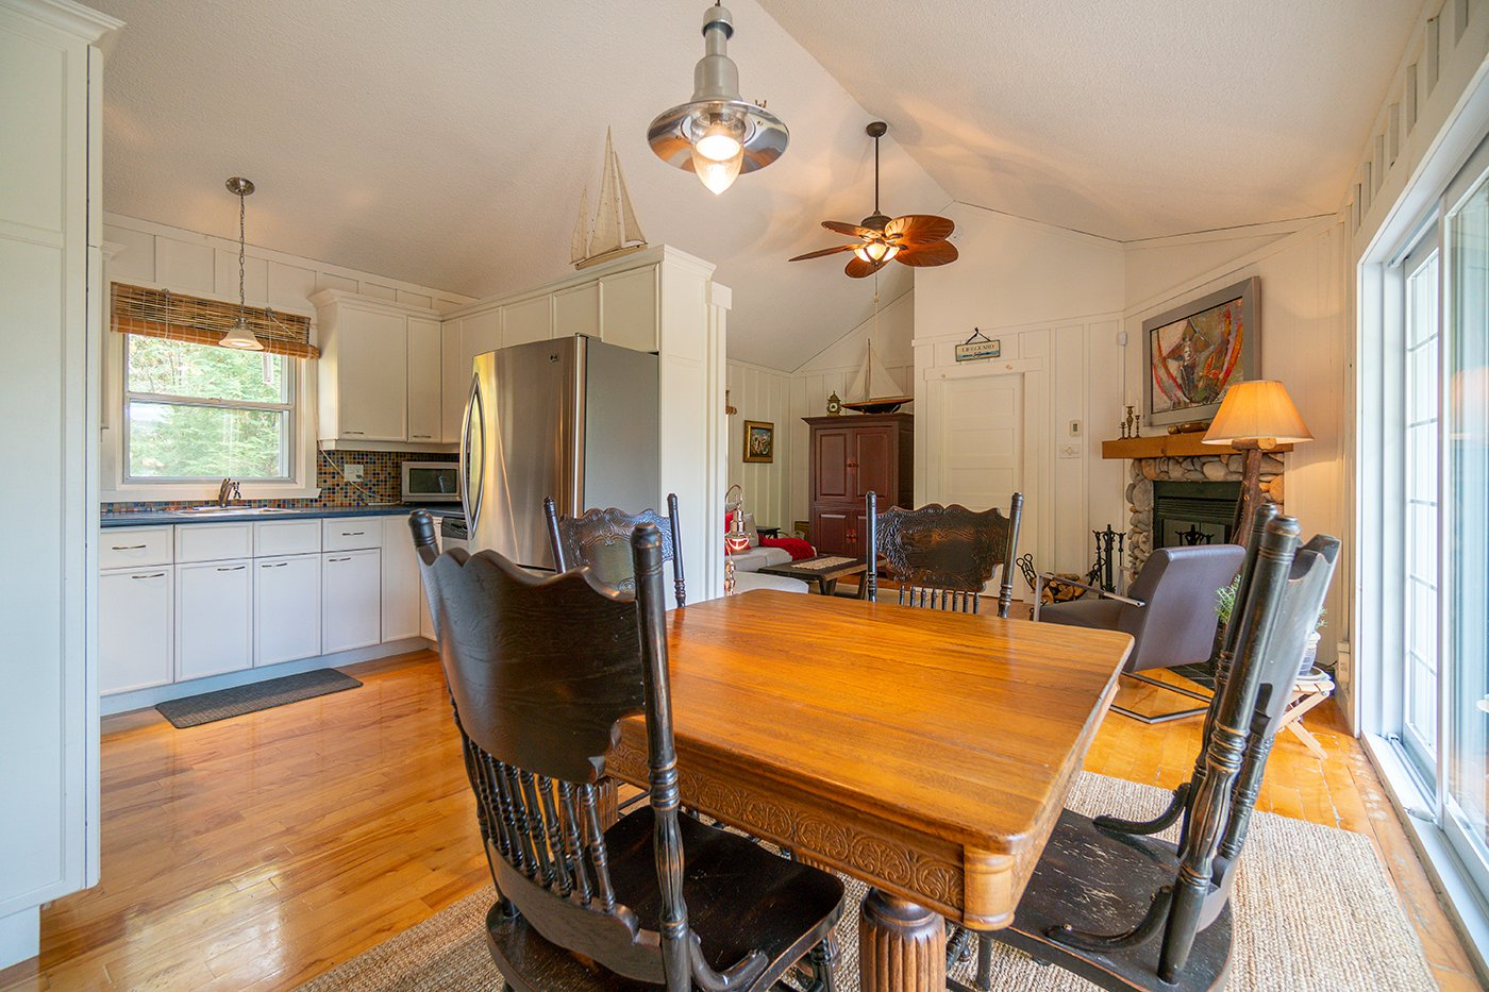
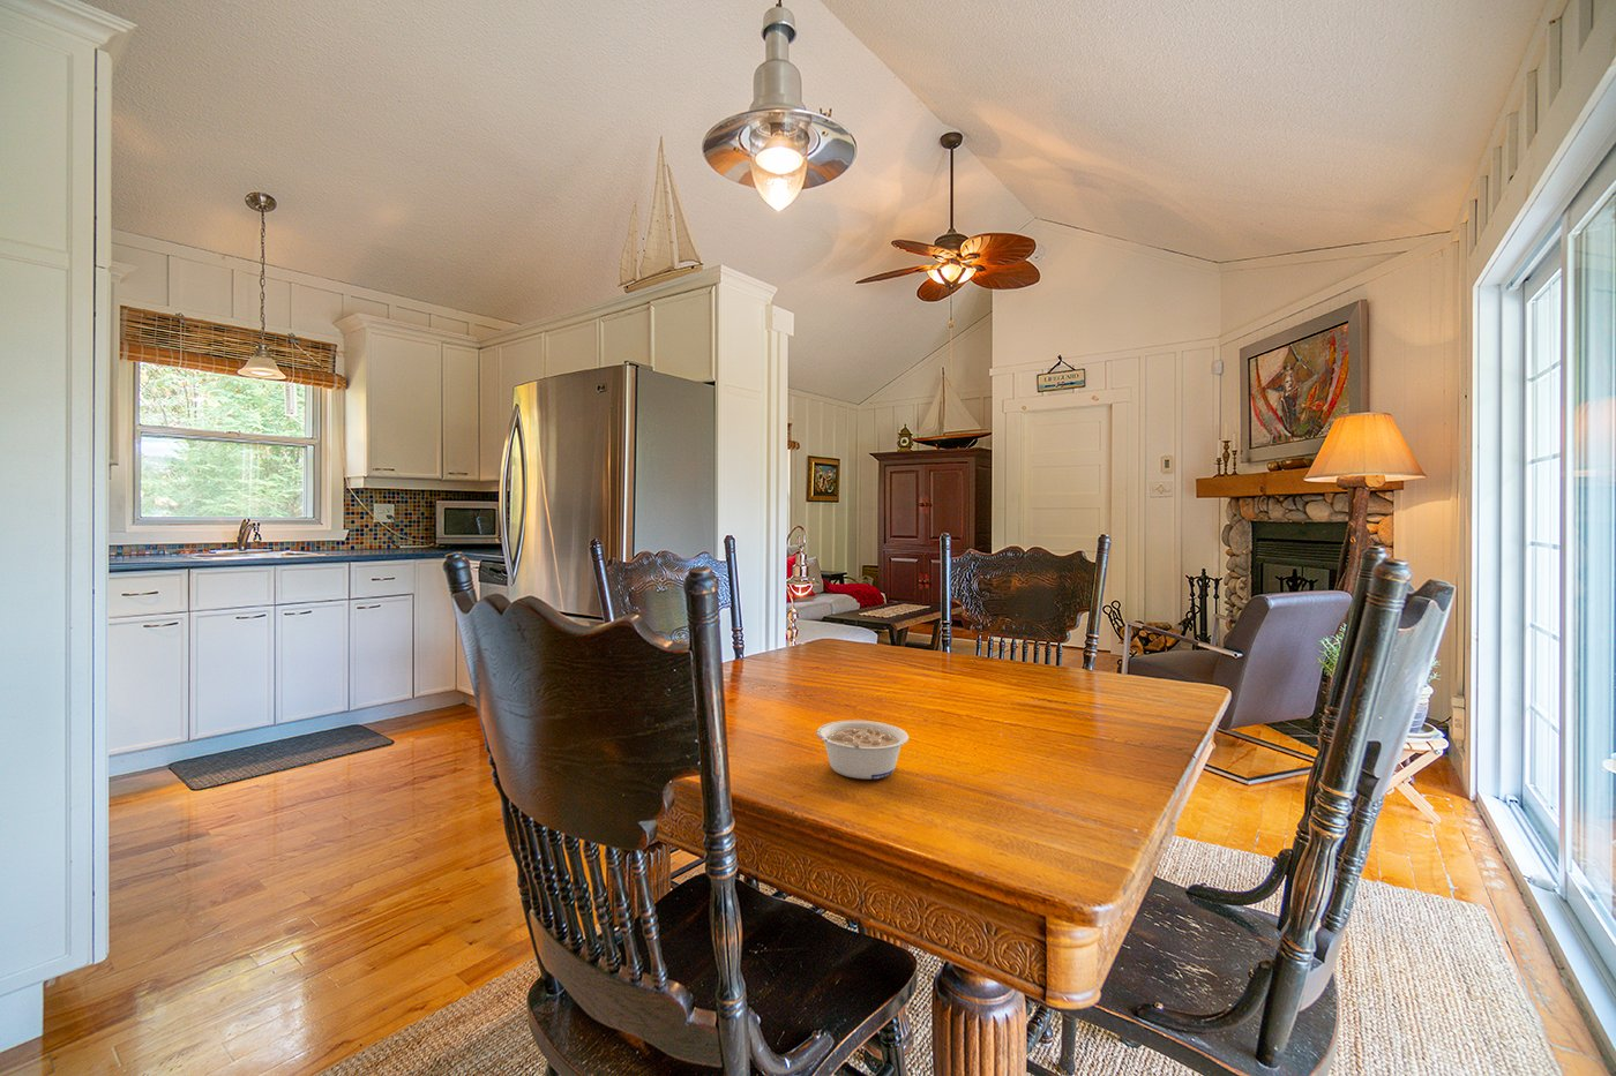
+ legume (864, 747)
